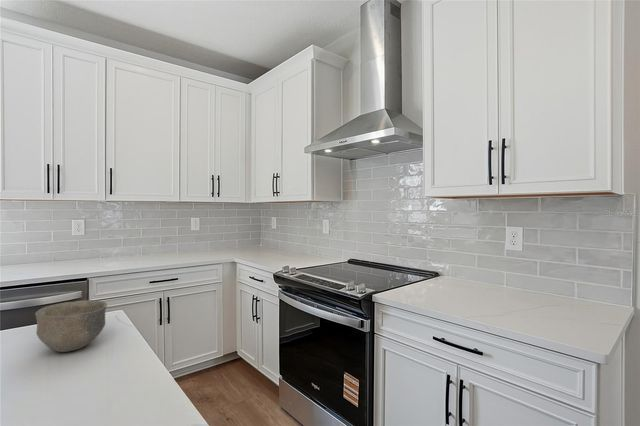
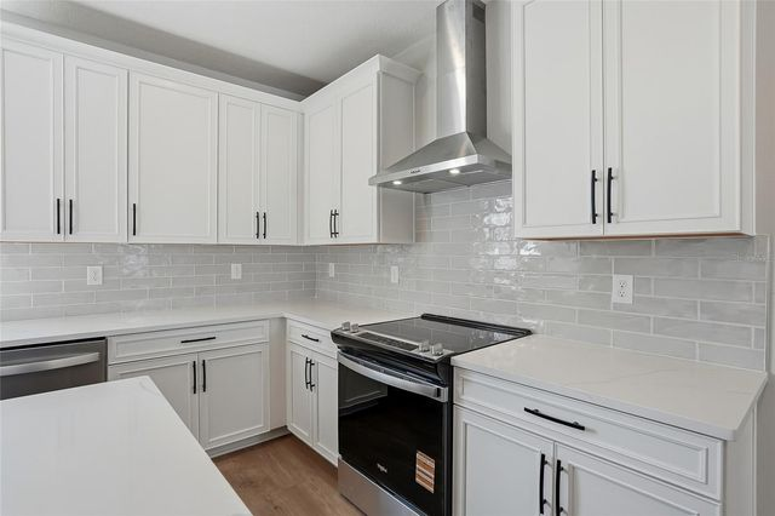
- bowl (73, 327)
